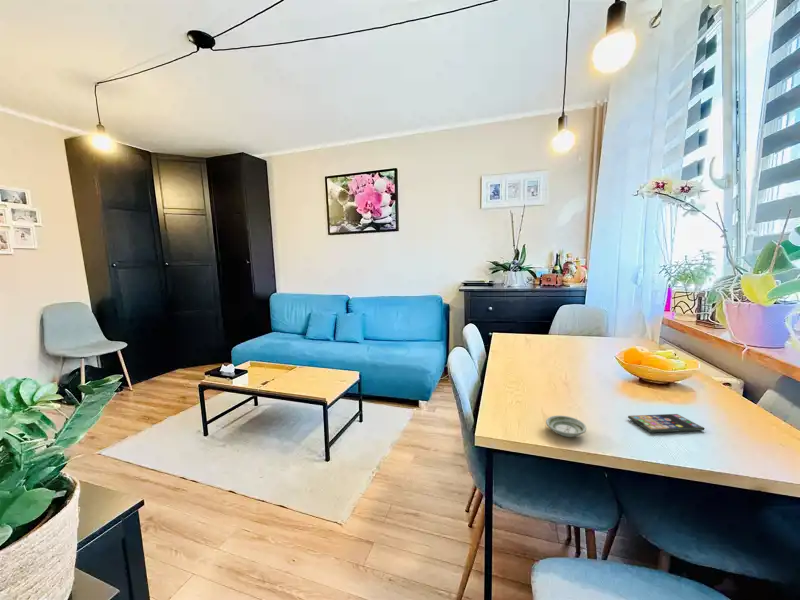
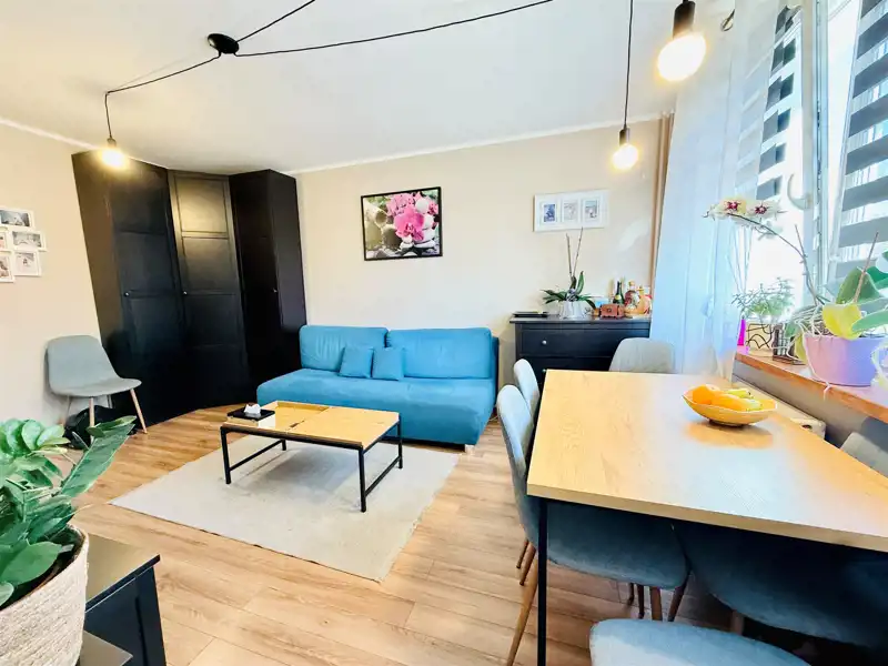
- smartphone (664, 422)
- saucer (565, 427)
